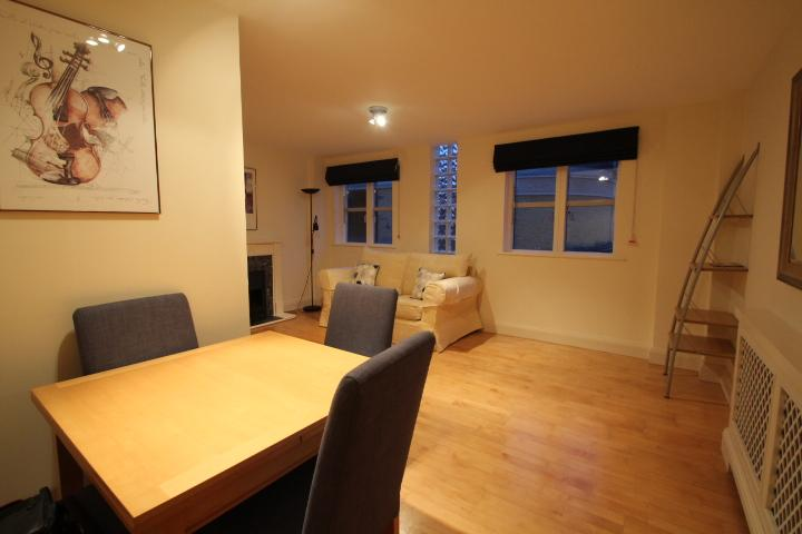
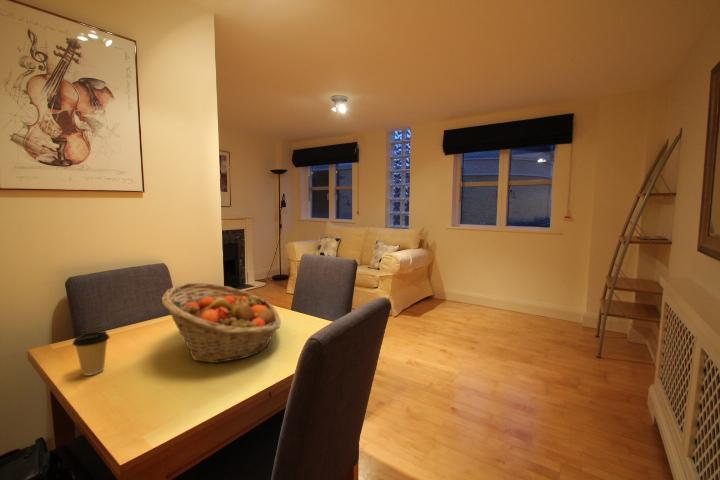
+ coffee cup (92, 352)
+ fruit basket (225, 315)
